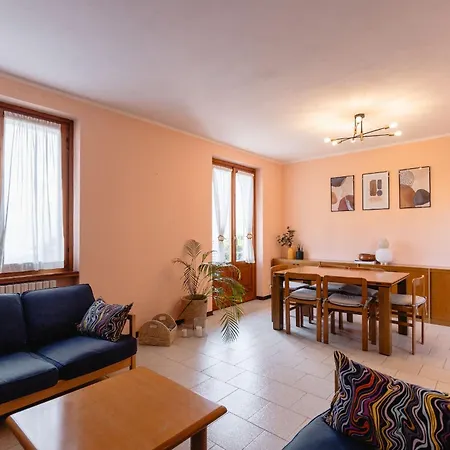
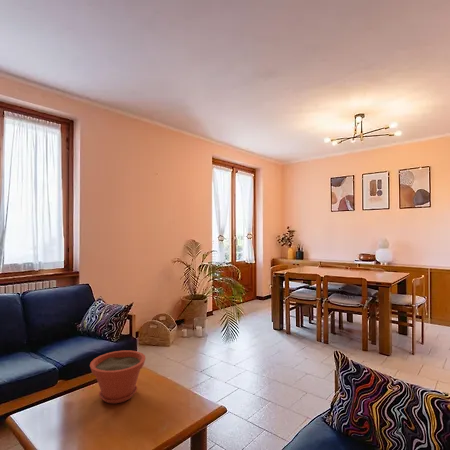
+ plant pot (118, 378)
